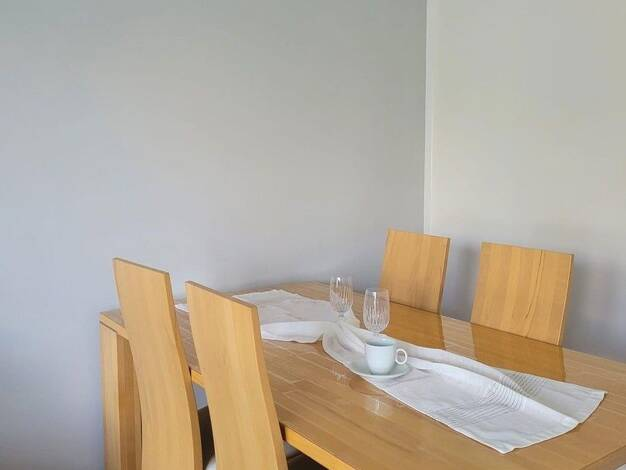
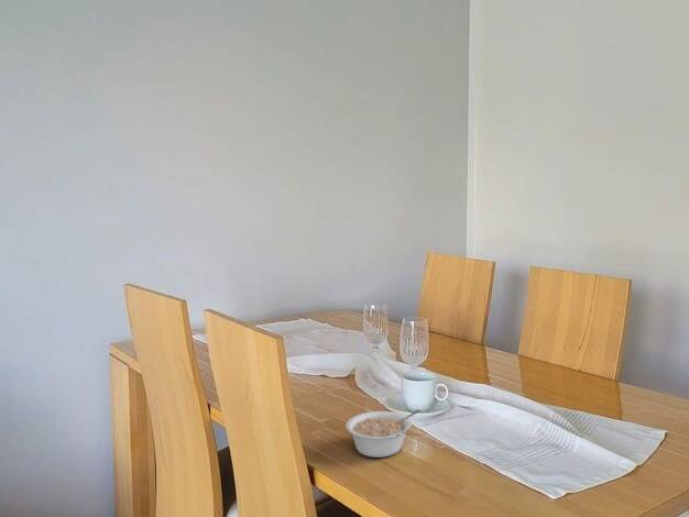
+ legume (380, 431)
